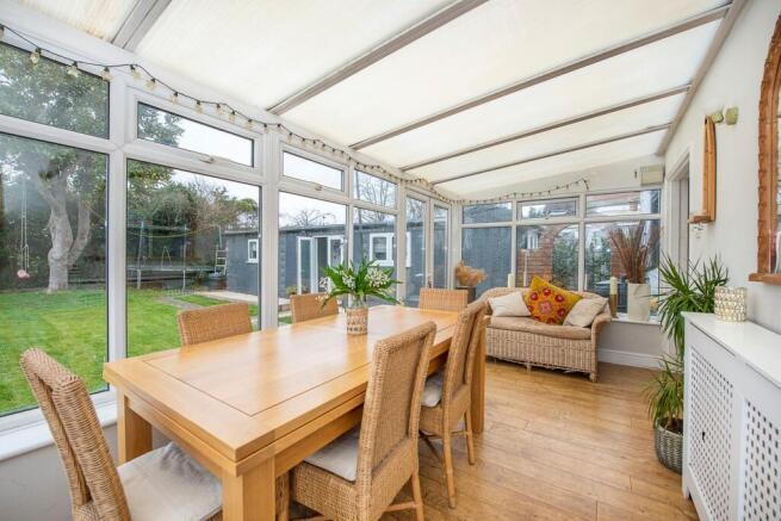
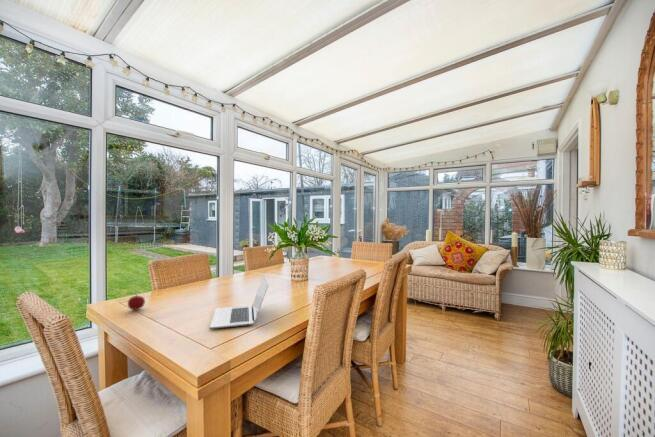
+ laptop (240, 306)
+ fruit (137, 300)
